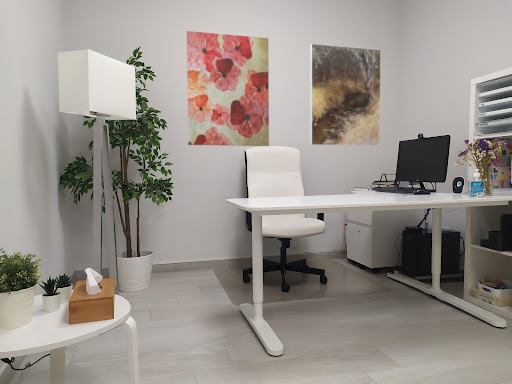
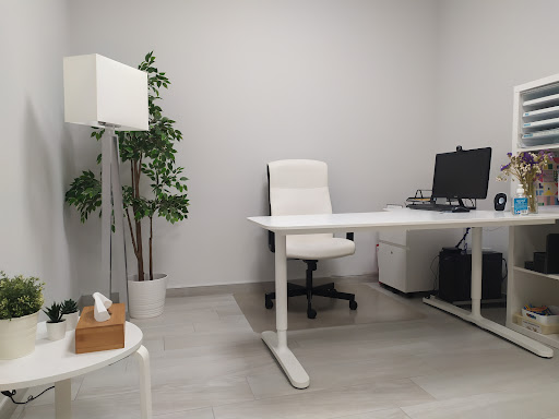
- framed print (346, 96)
- wall art (229, 90)
